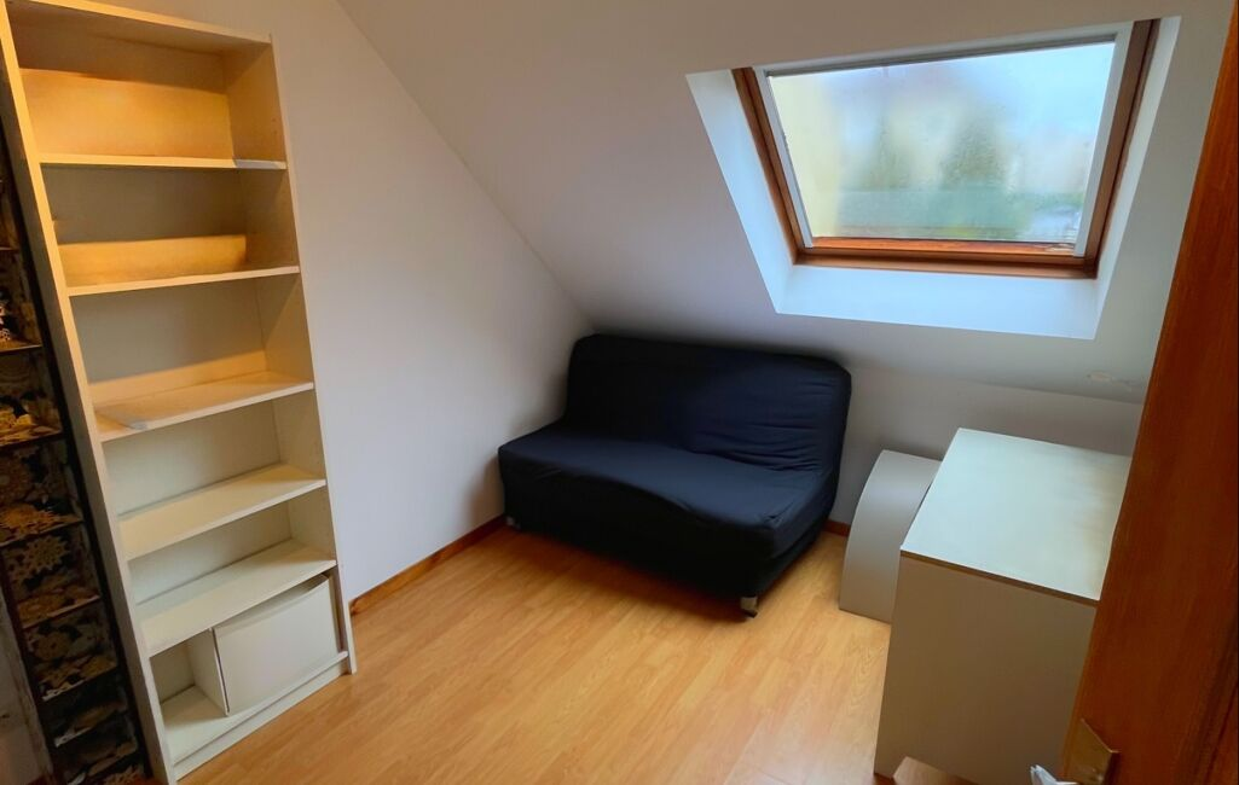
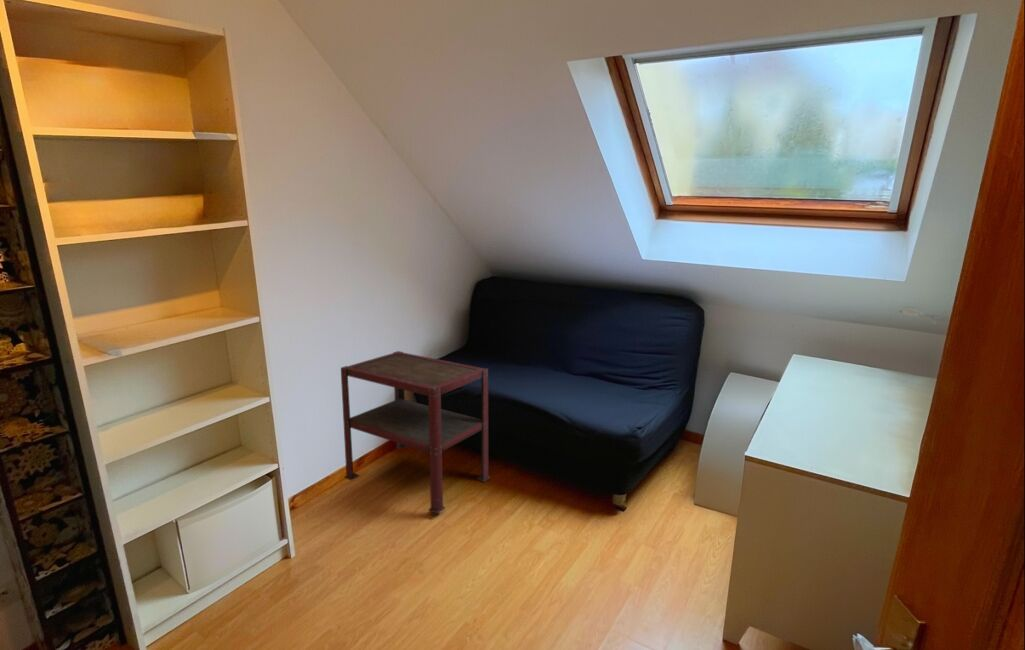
+ side table (415, 424)
